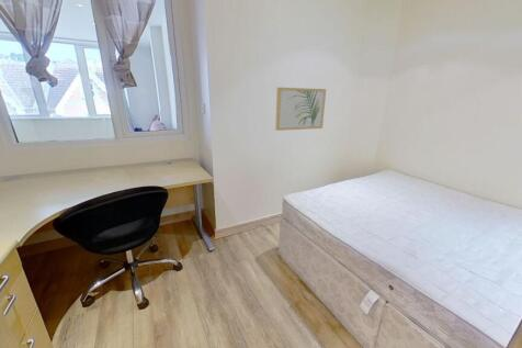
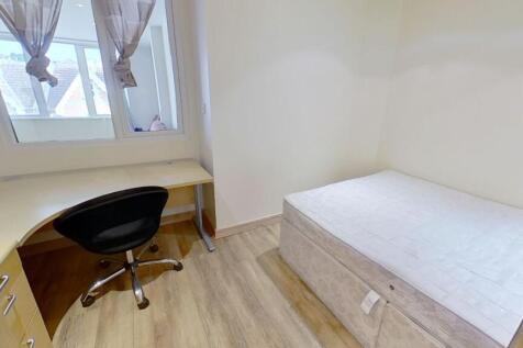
- wall art (300, 109)
